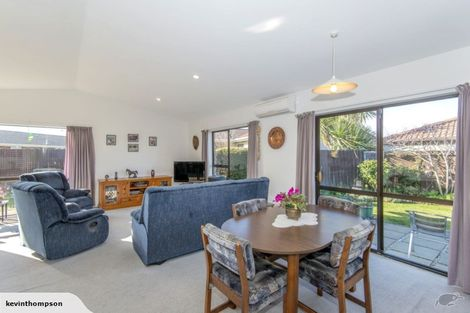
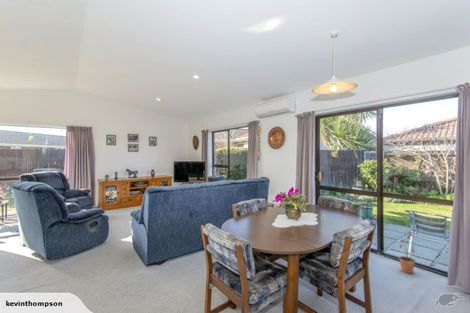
+ potted plant (405, 252)
